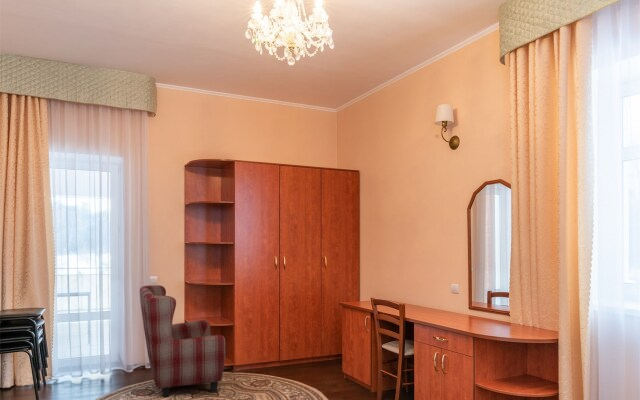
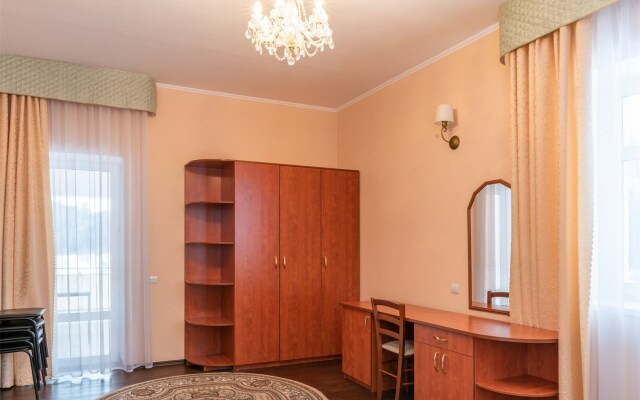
- armchair (181, 336)
